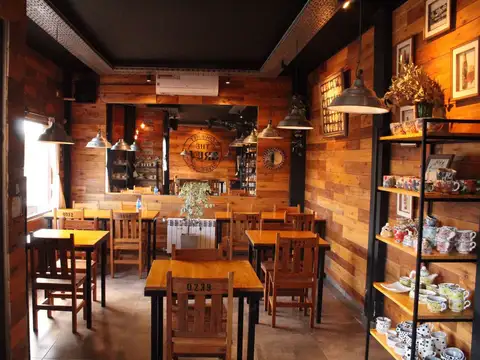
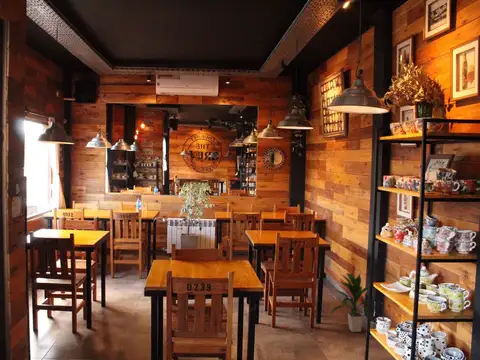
+ indoor plant (352, 300)
